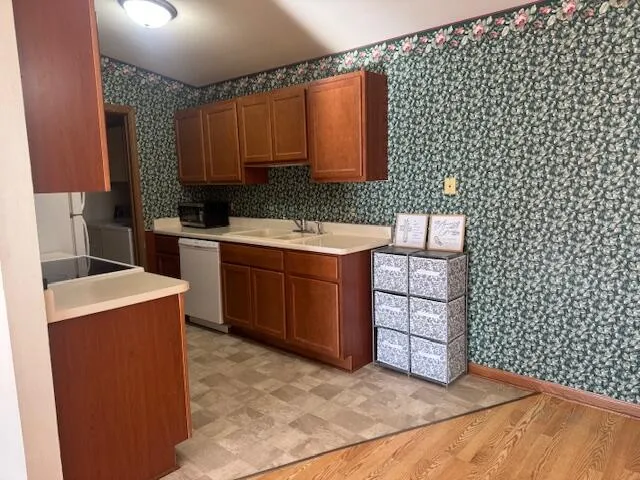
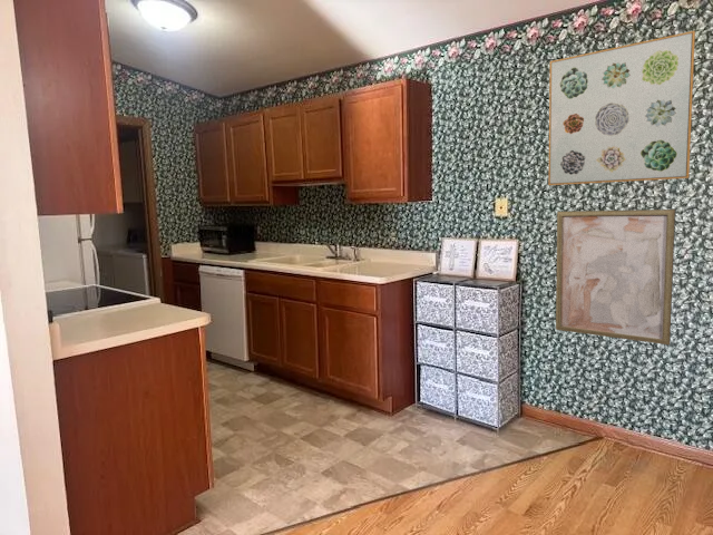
+ wall art (614, 115)
+ wall art (609, 274)
